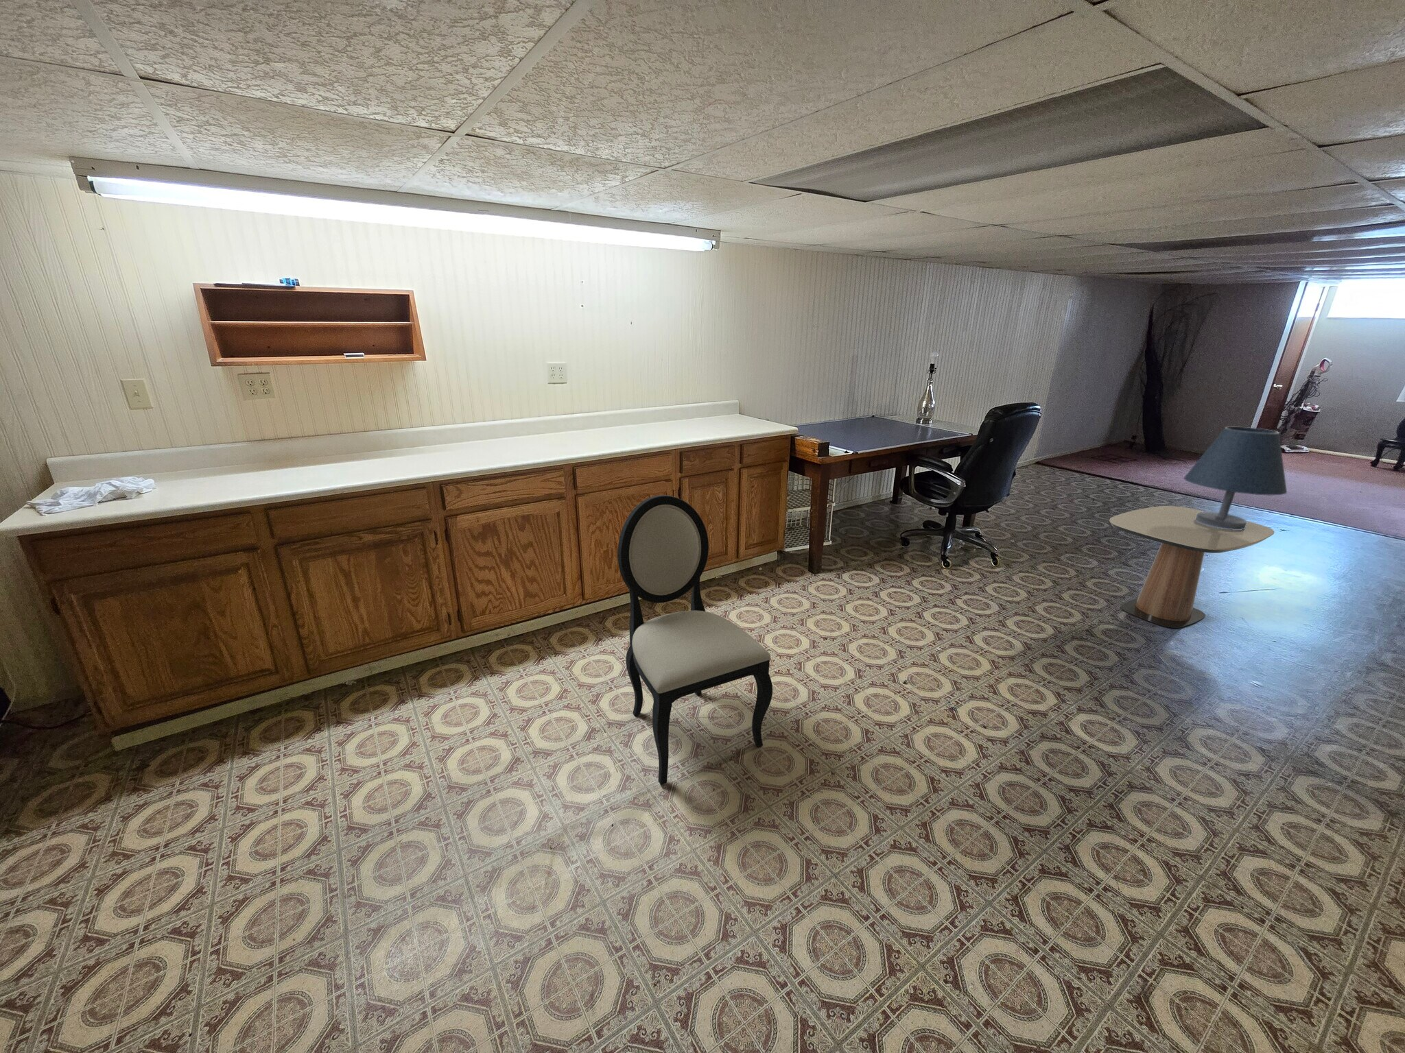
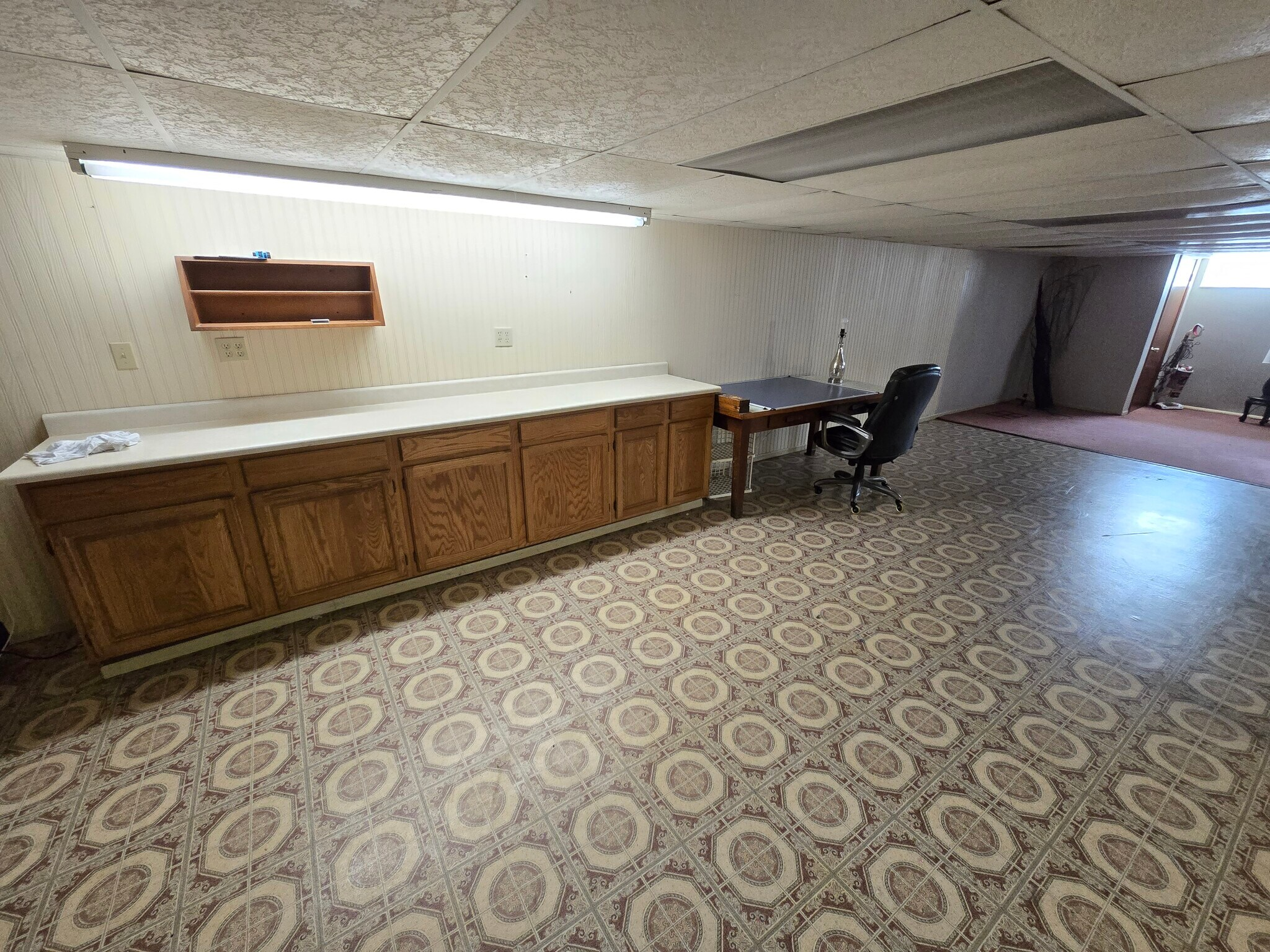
- table lamp (1235, 477)
- side table (1175, 569)
- dining chair (687, 627)
